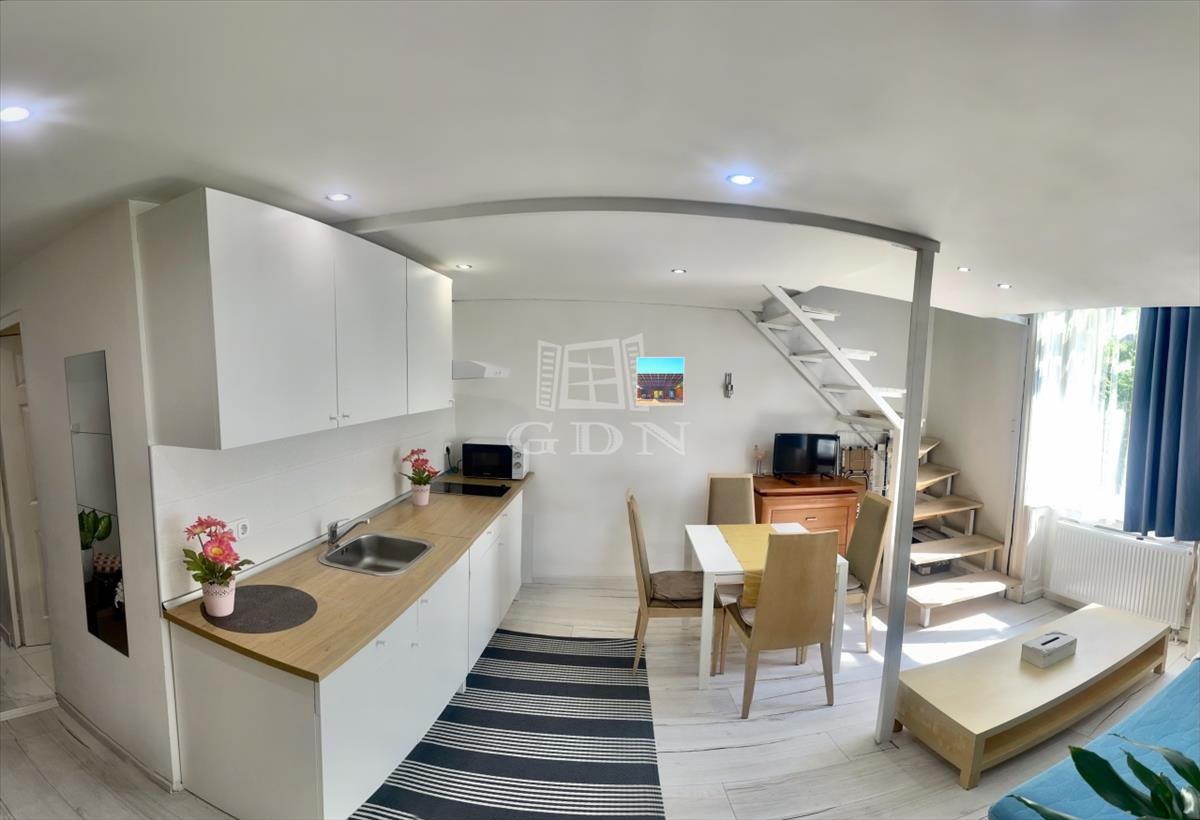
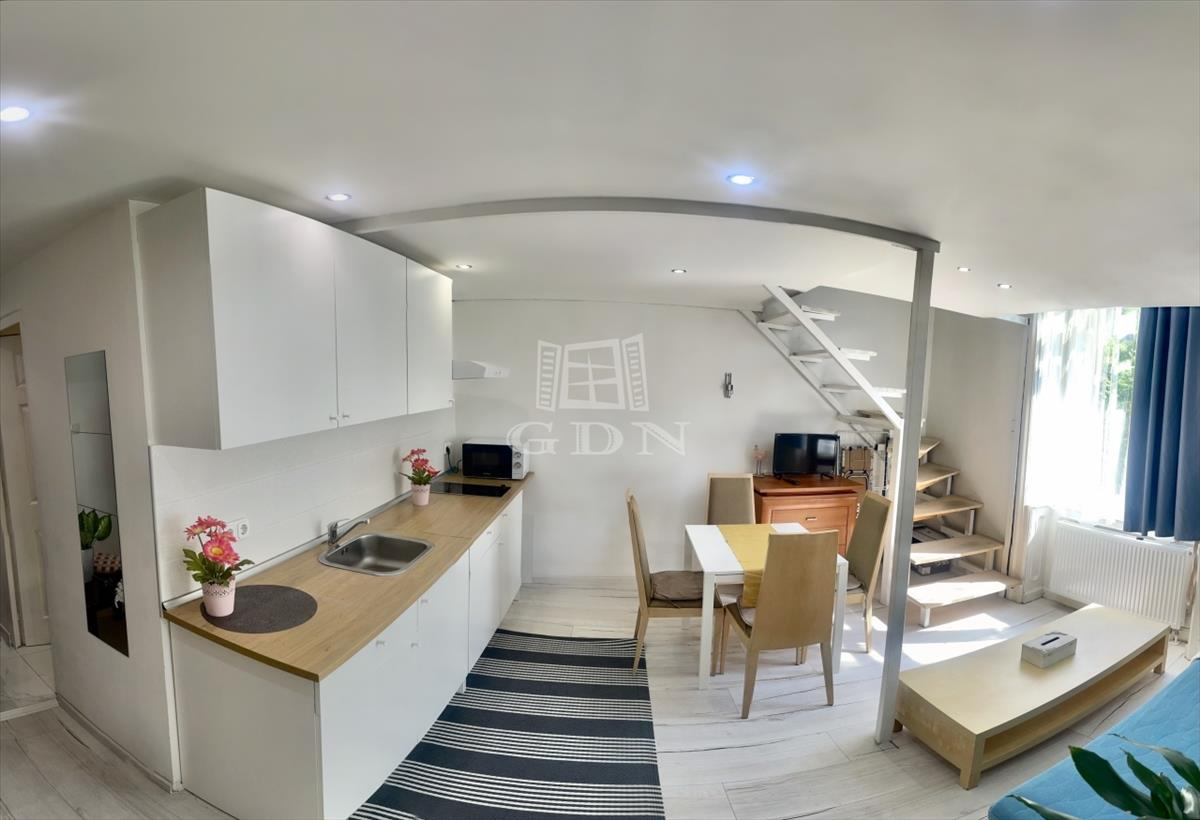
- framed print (660, 381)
